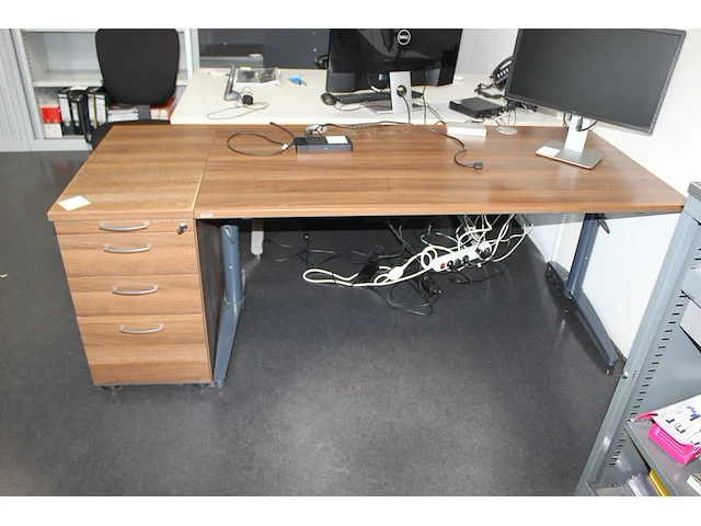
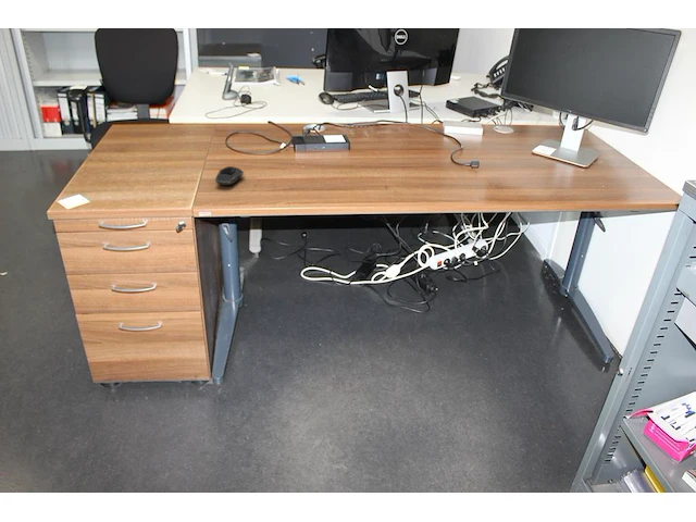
+ computer mouse (228, 175)
